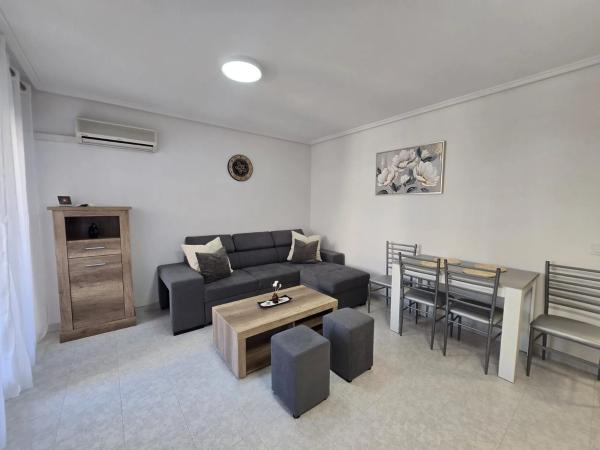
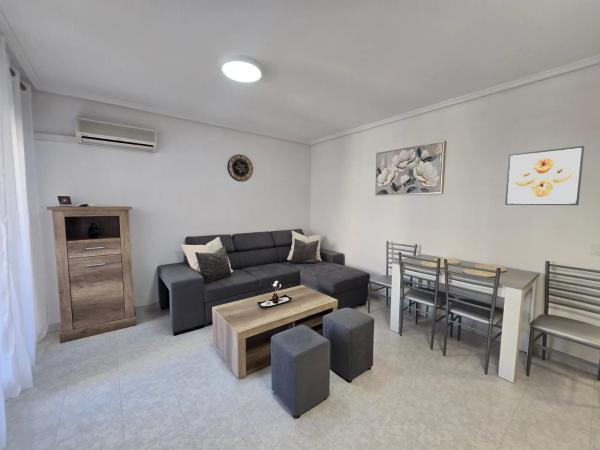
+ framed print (541, 178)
